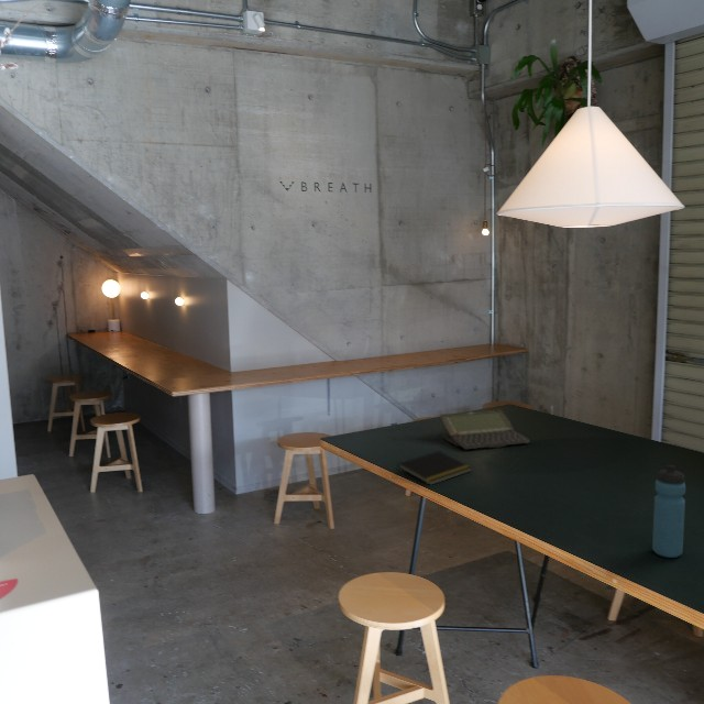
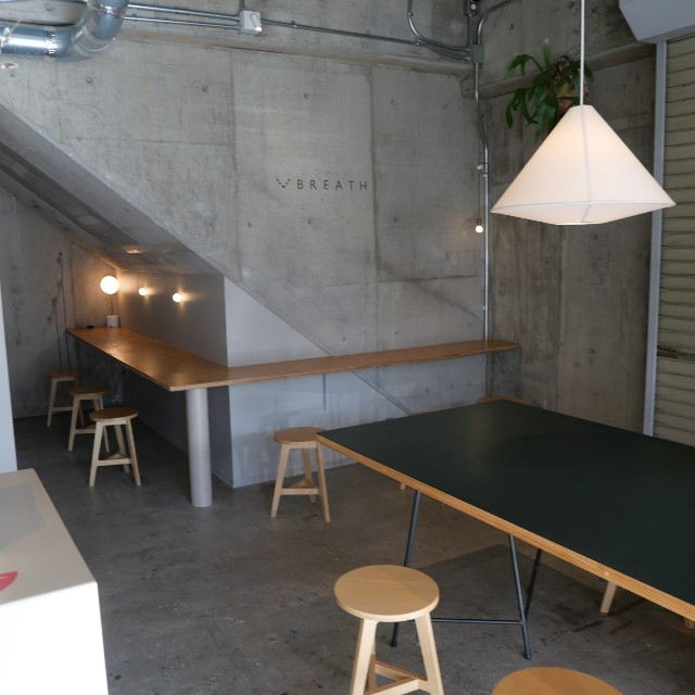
- notepad (435, 466)
- laptop (483, 429)
- water bottle (669, 509)
